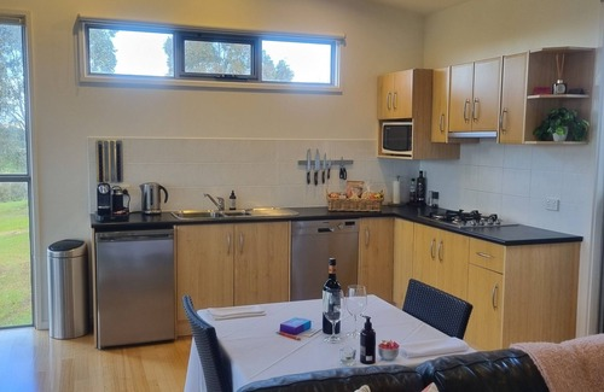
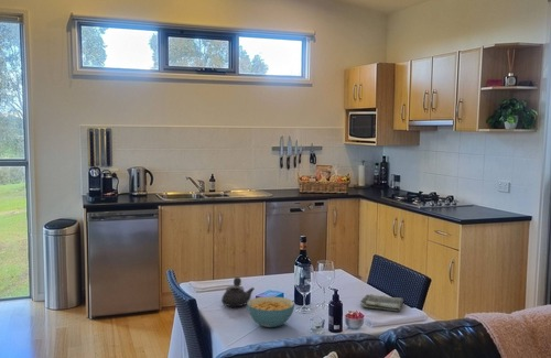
+ teapot (237, 291)
+ dish towel (381, 301)
+ cereal bowl (270, 314)
